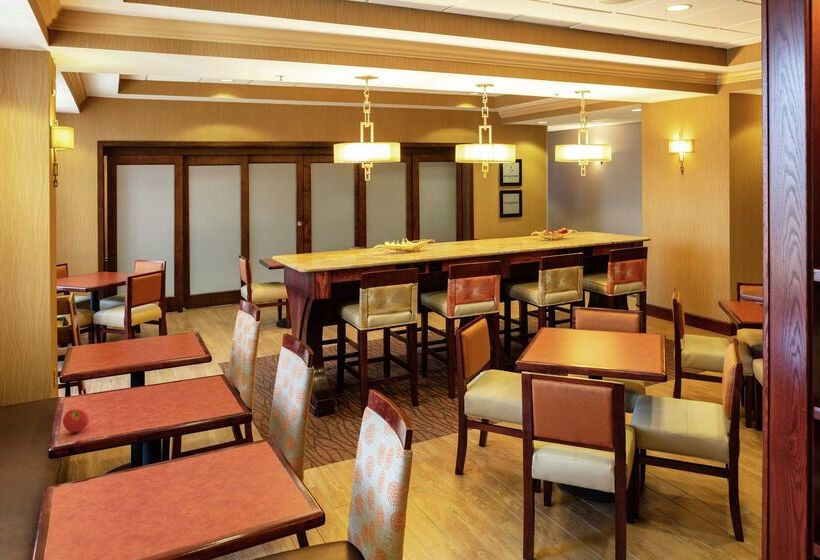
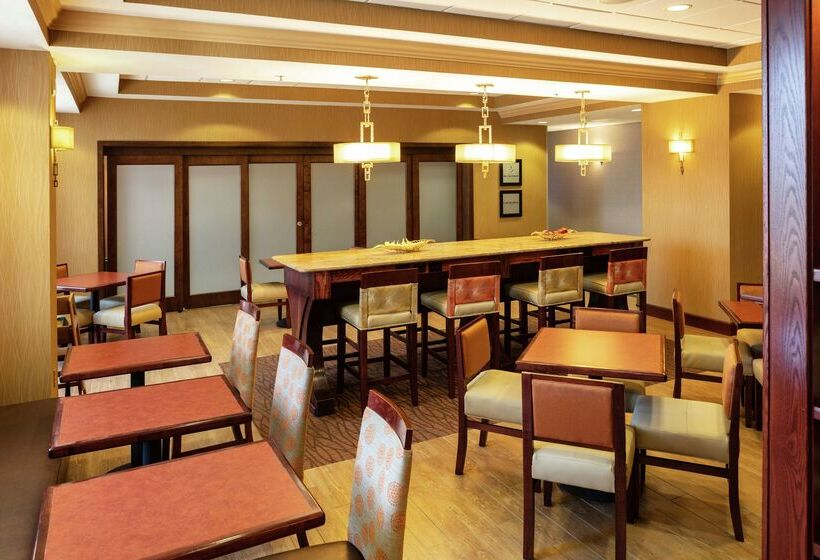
- fruit (76, 420)
